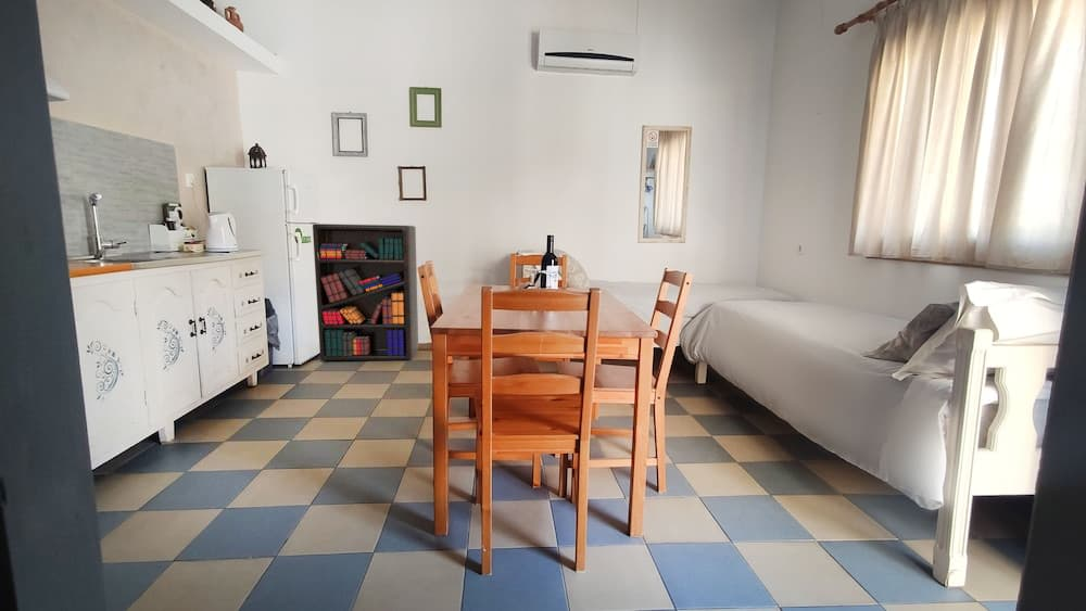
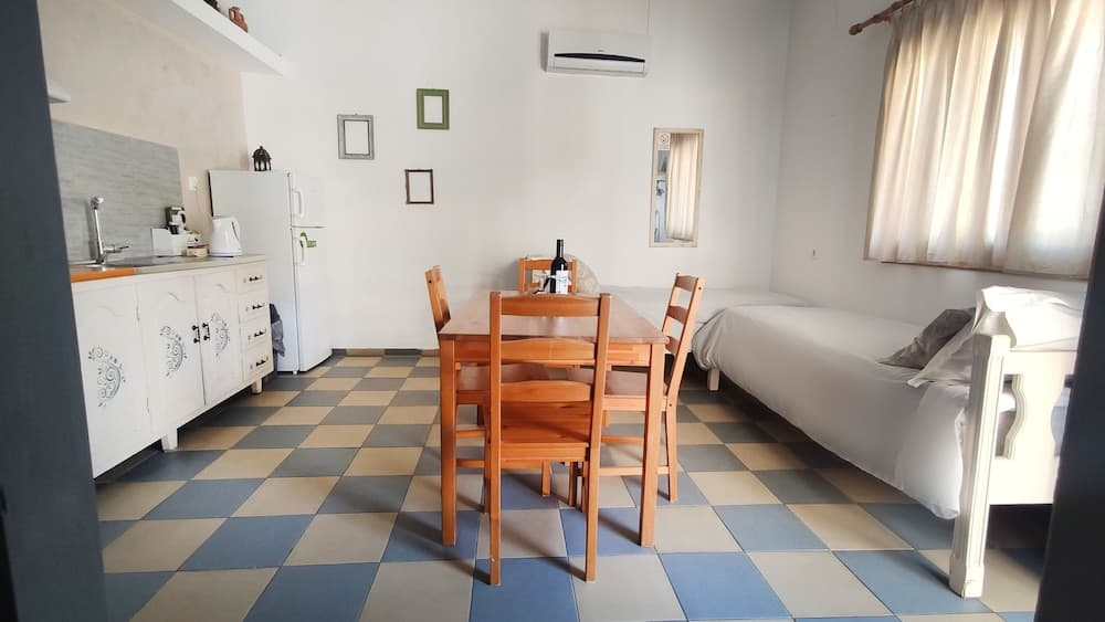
- bookshelf (369, 291)
